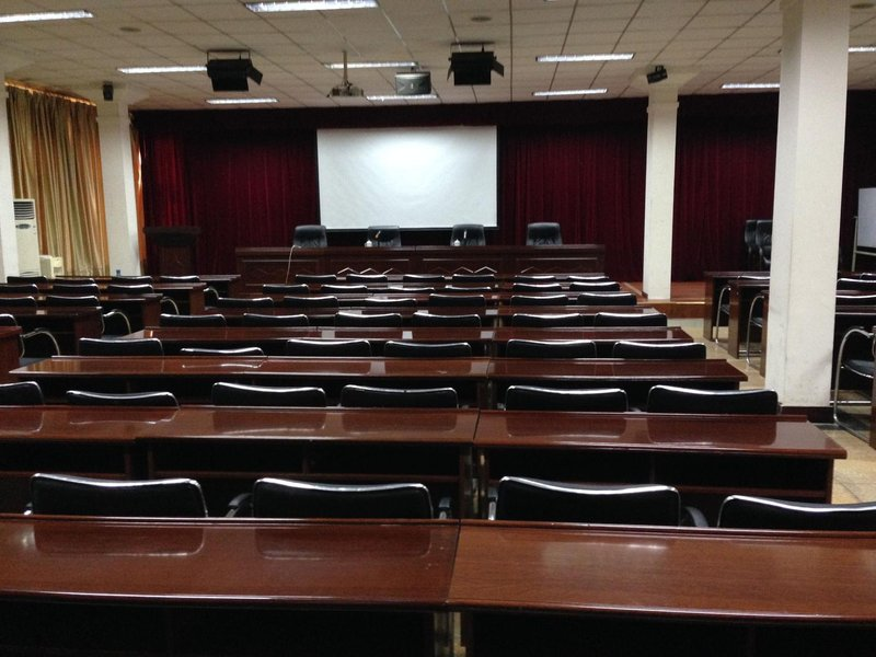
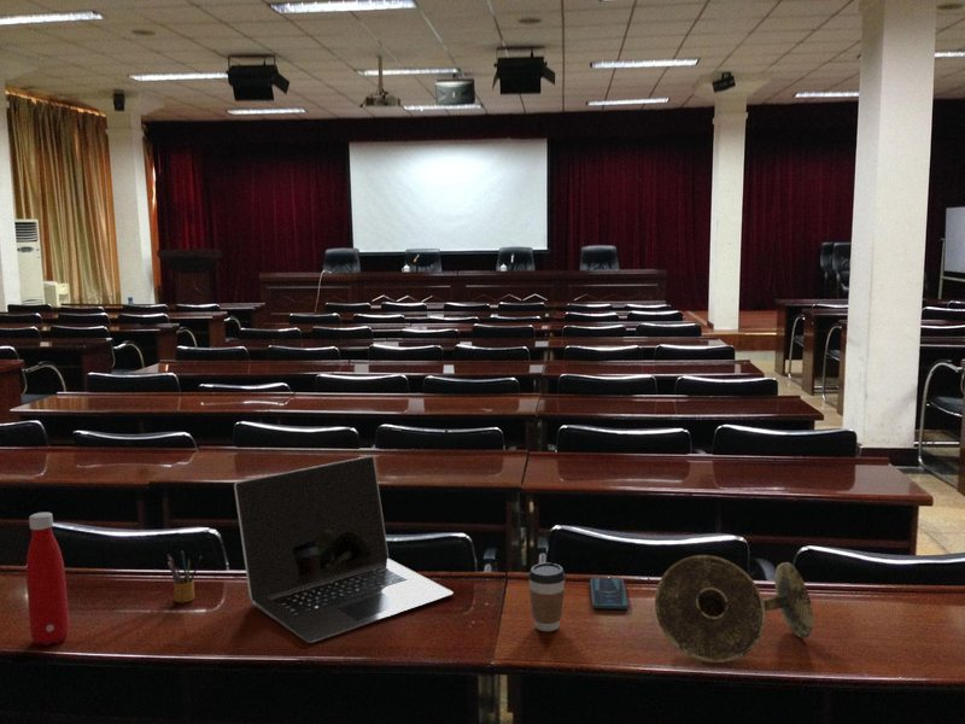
+ candle holder (730, 602)
+ laptop (344, 538)
+ smartphone (608, 592)
+ coffee cup (546, 597)
+ bottle (46, 577)
+ pencil box (185, 576)
